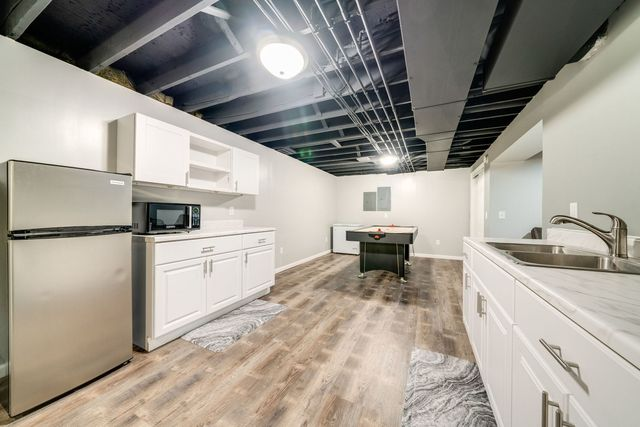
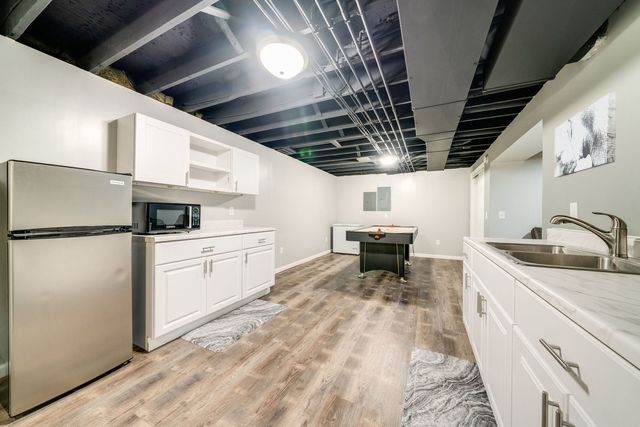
+ wall art (579, 142)
